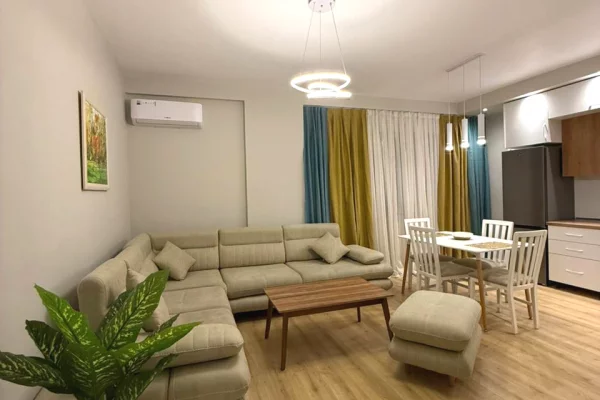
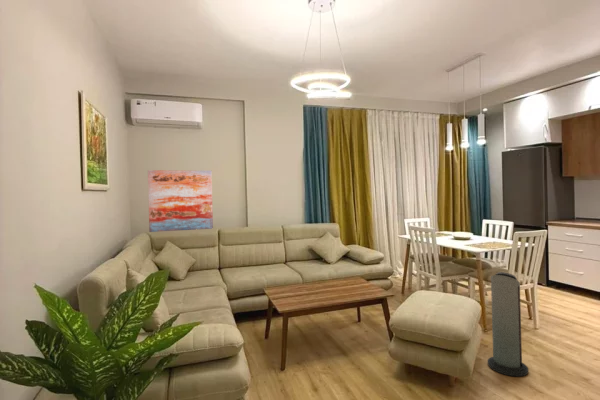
+ air purifier (506, 319)
+ wall art (181, 200)
